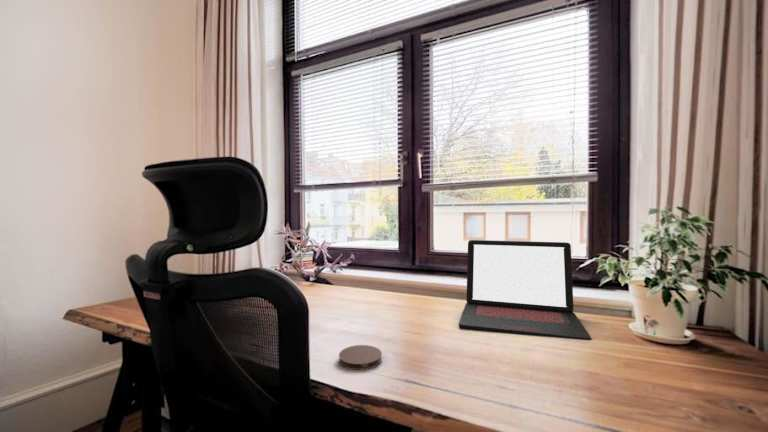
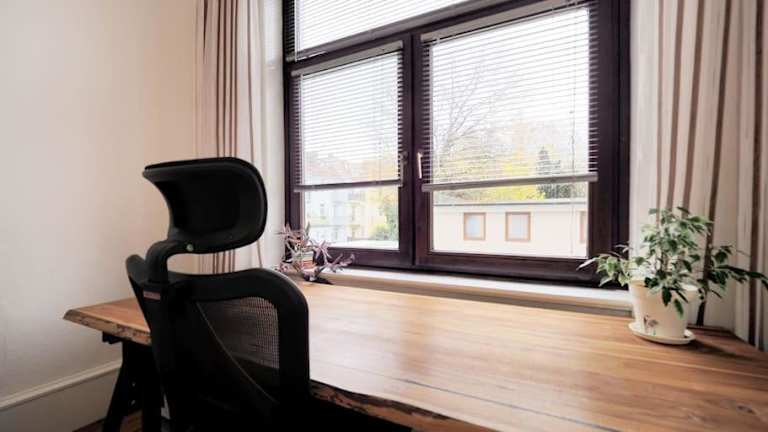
- coaster (360, 356)
- laptop (518, 282)
